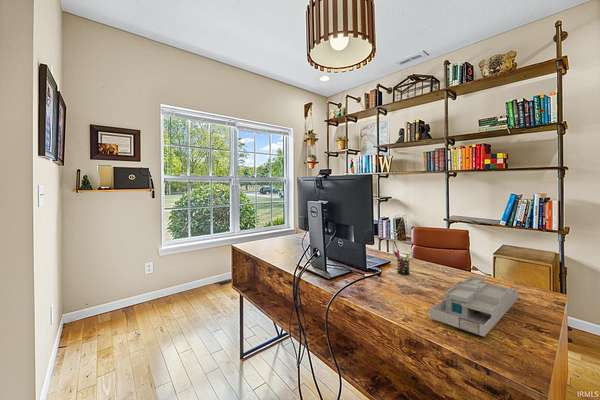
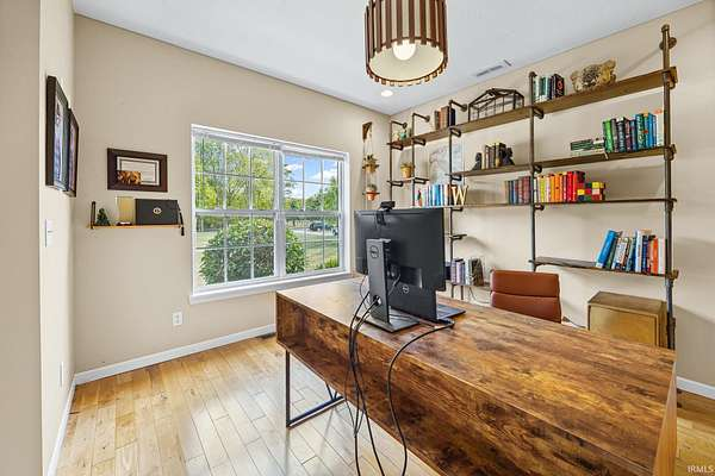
- desk organizer (477, 296)
- pen holder (403, 261)
